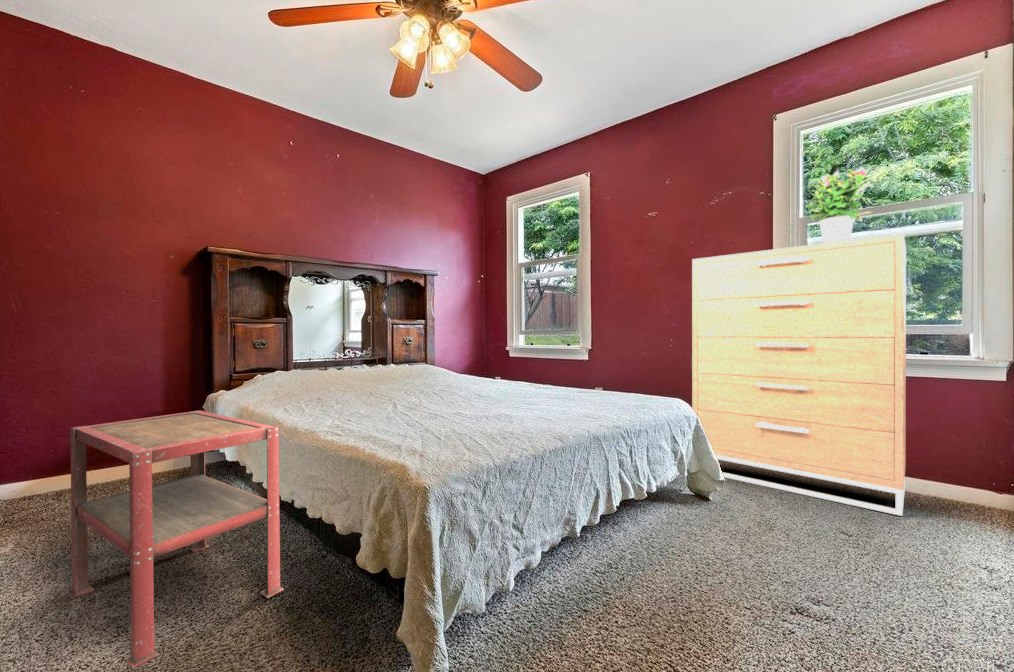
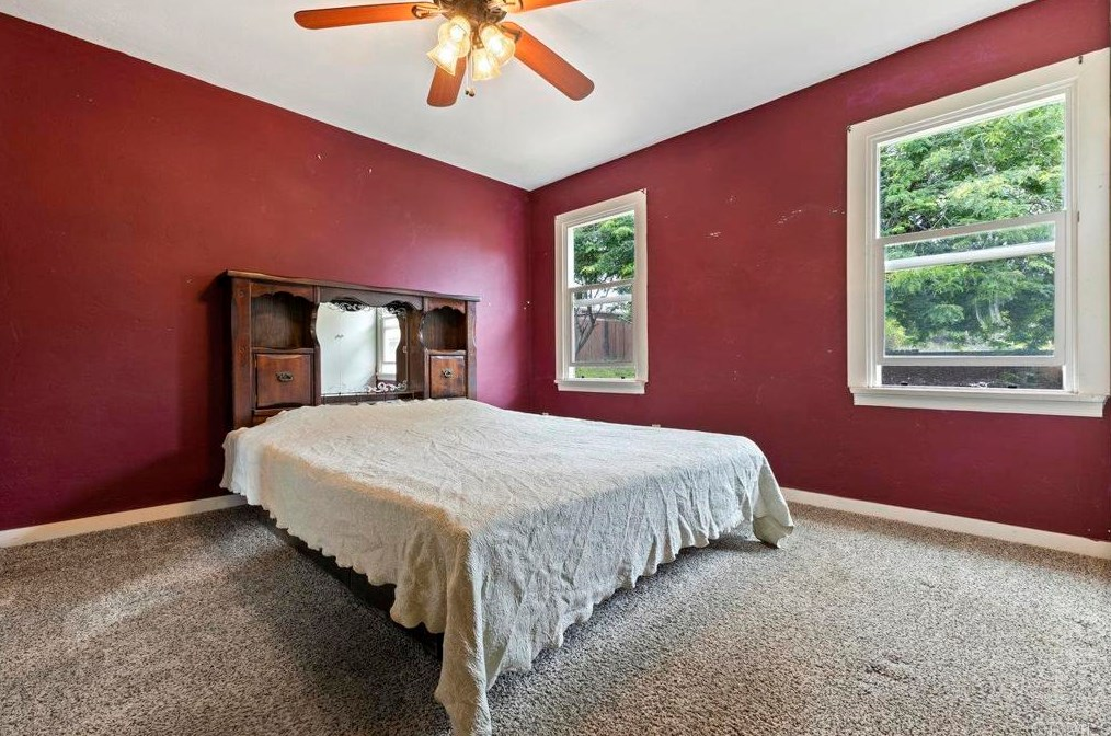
- side table (175, 509)
- potted flower (839, 207)
- dresser (791, 366)
